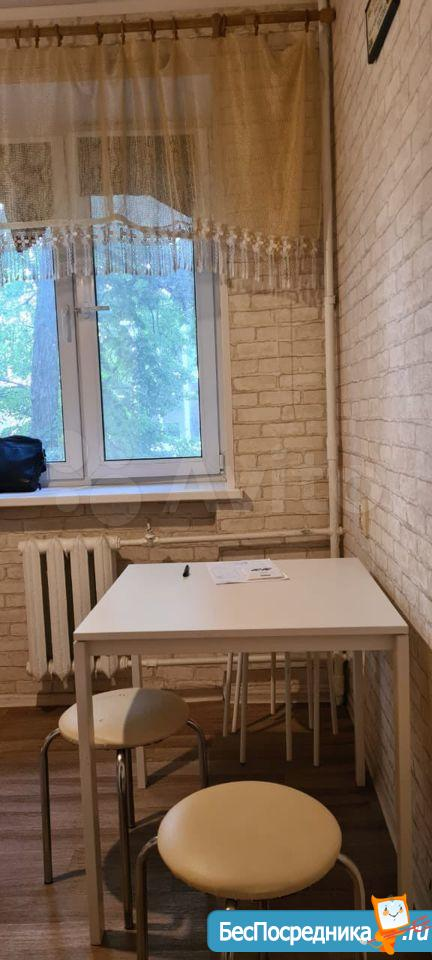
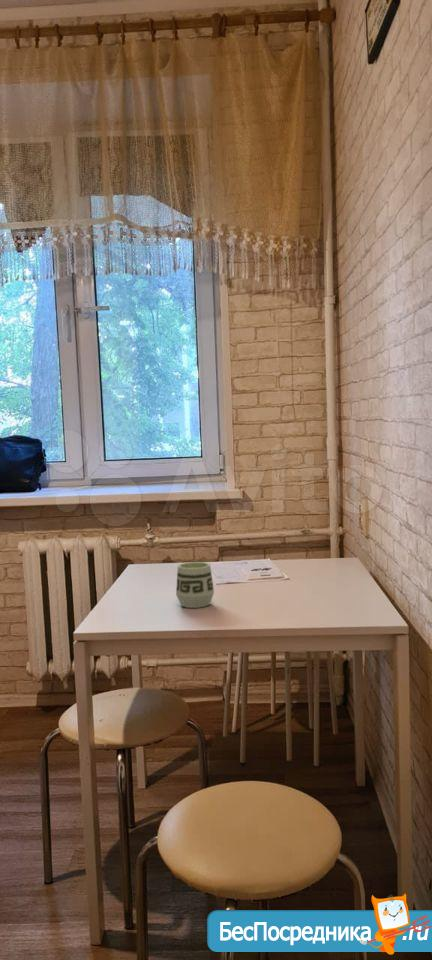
+ cup (194, 584)
